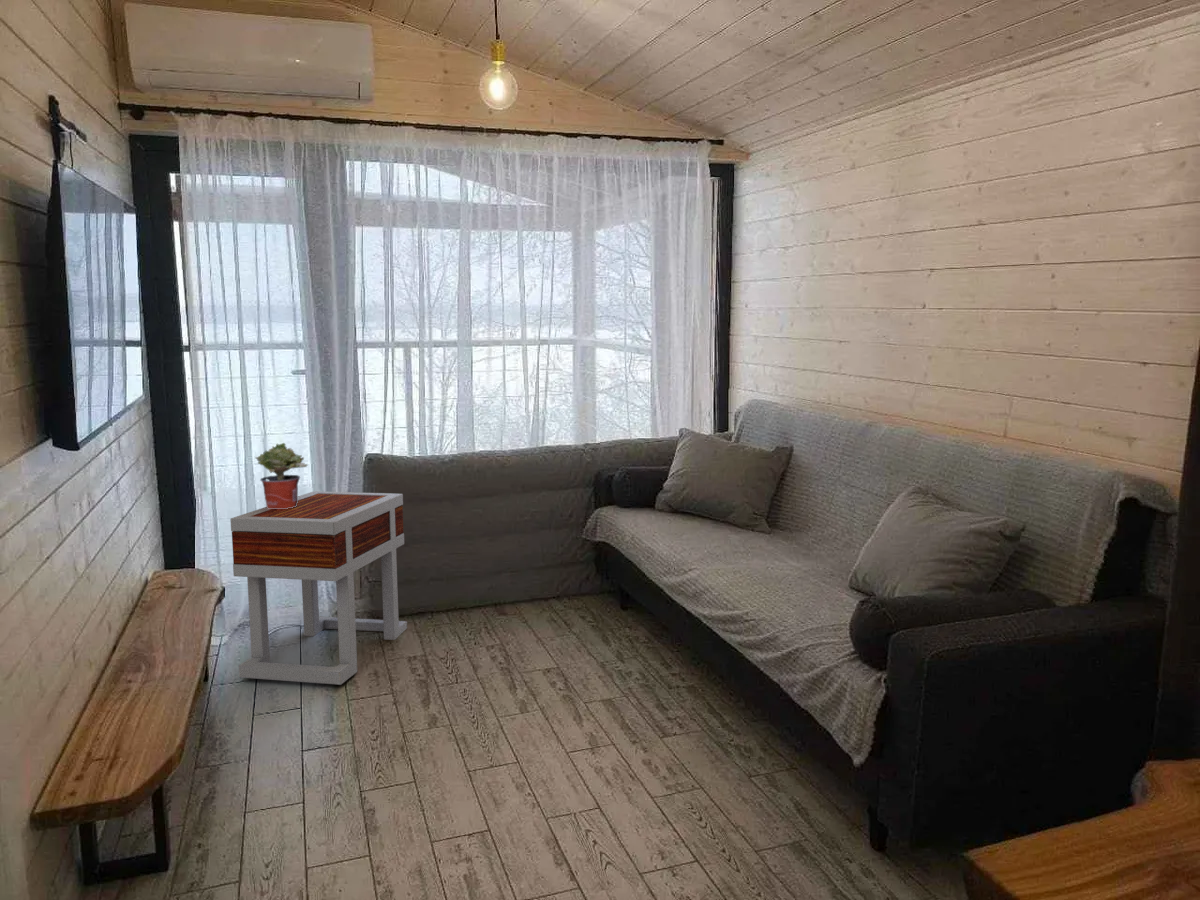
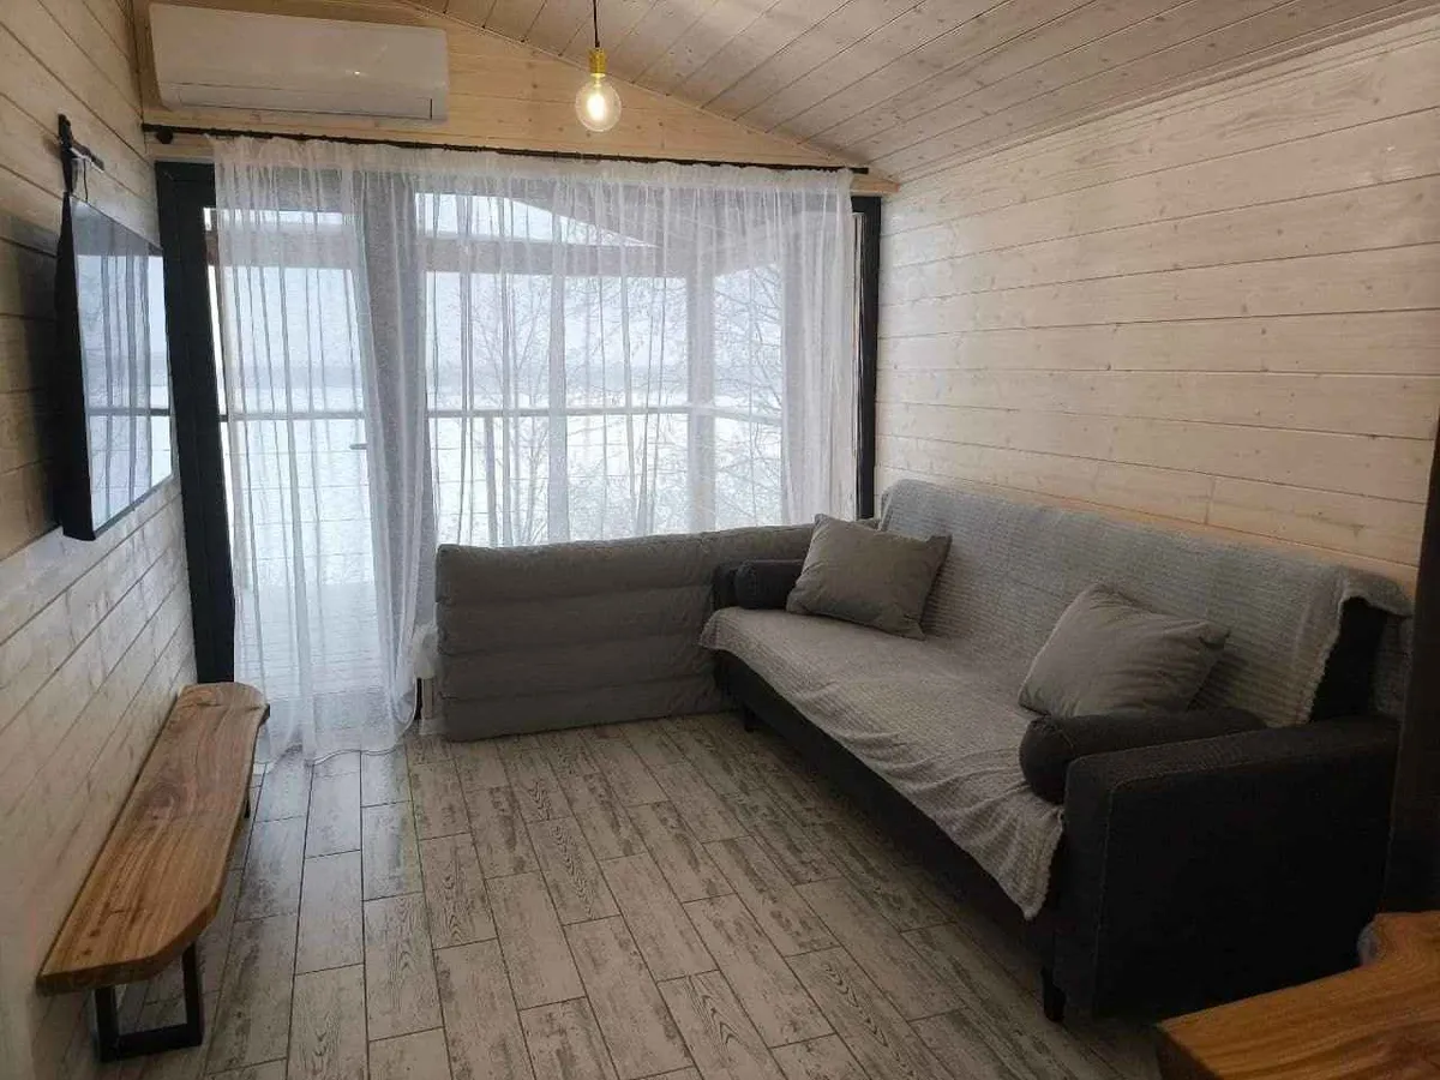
- potted plant (282, 475)
- side table (322, 579)
